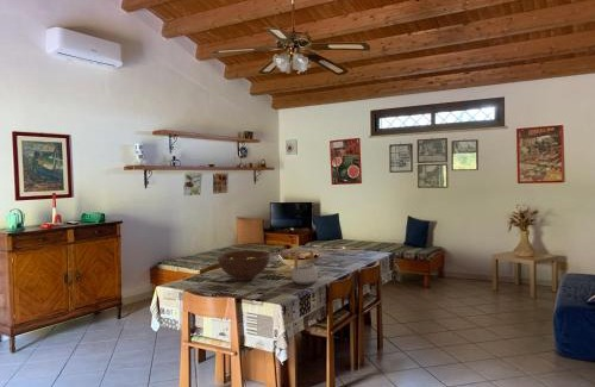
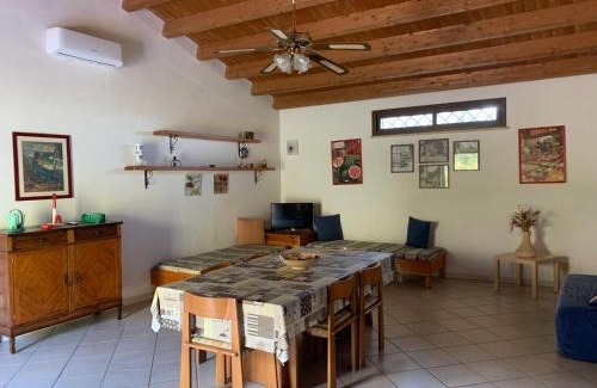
- fruit bowl (244, 267)
- teapot (306, 266)
